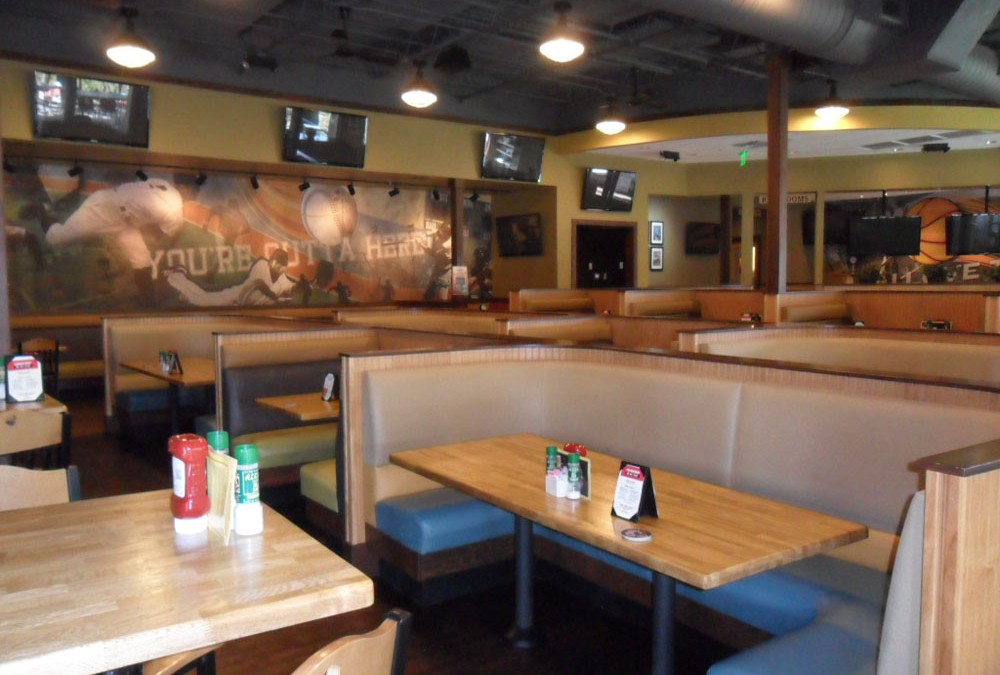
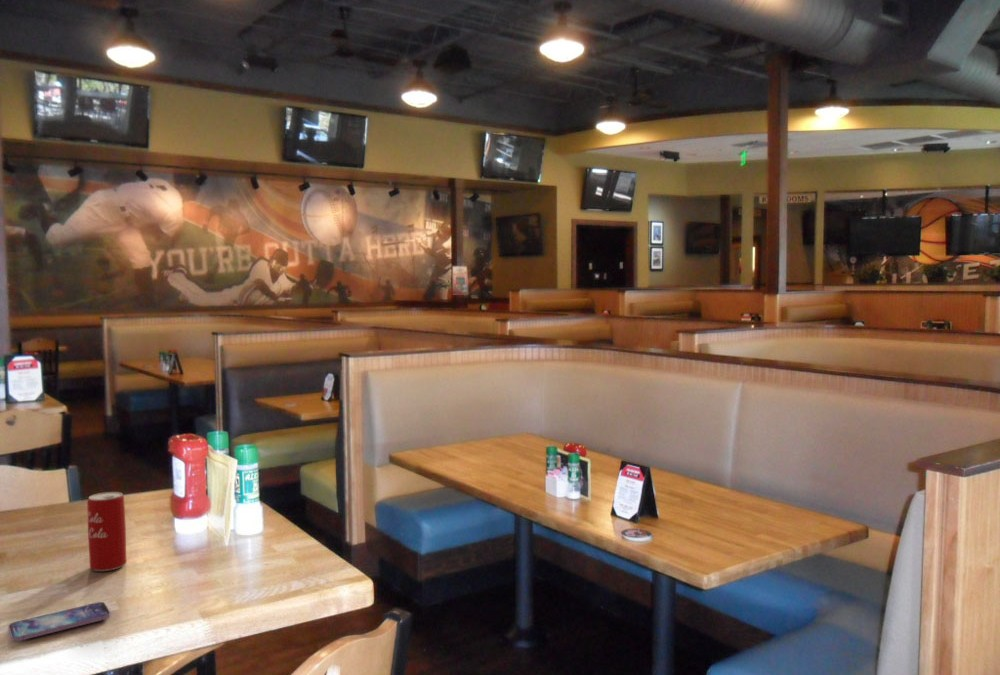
+ smartphone (60, 620)
+ beverage can (107, 530)
